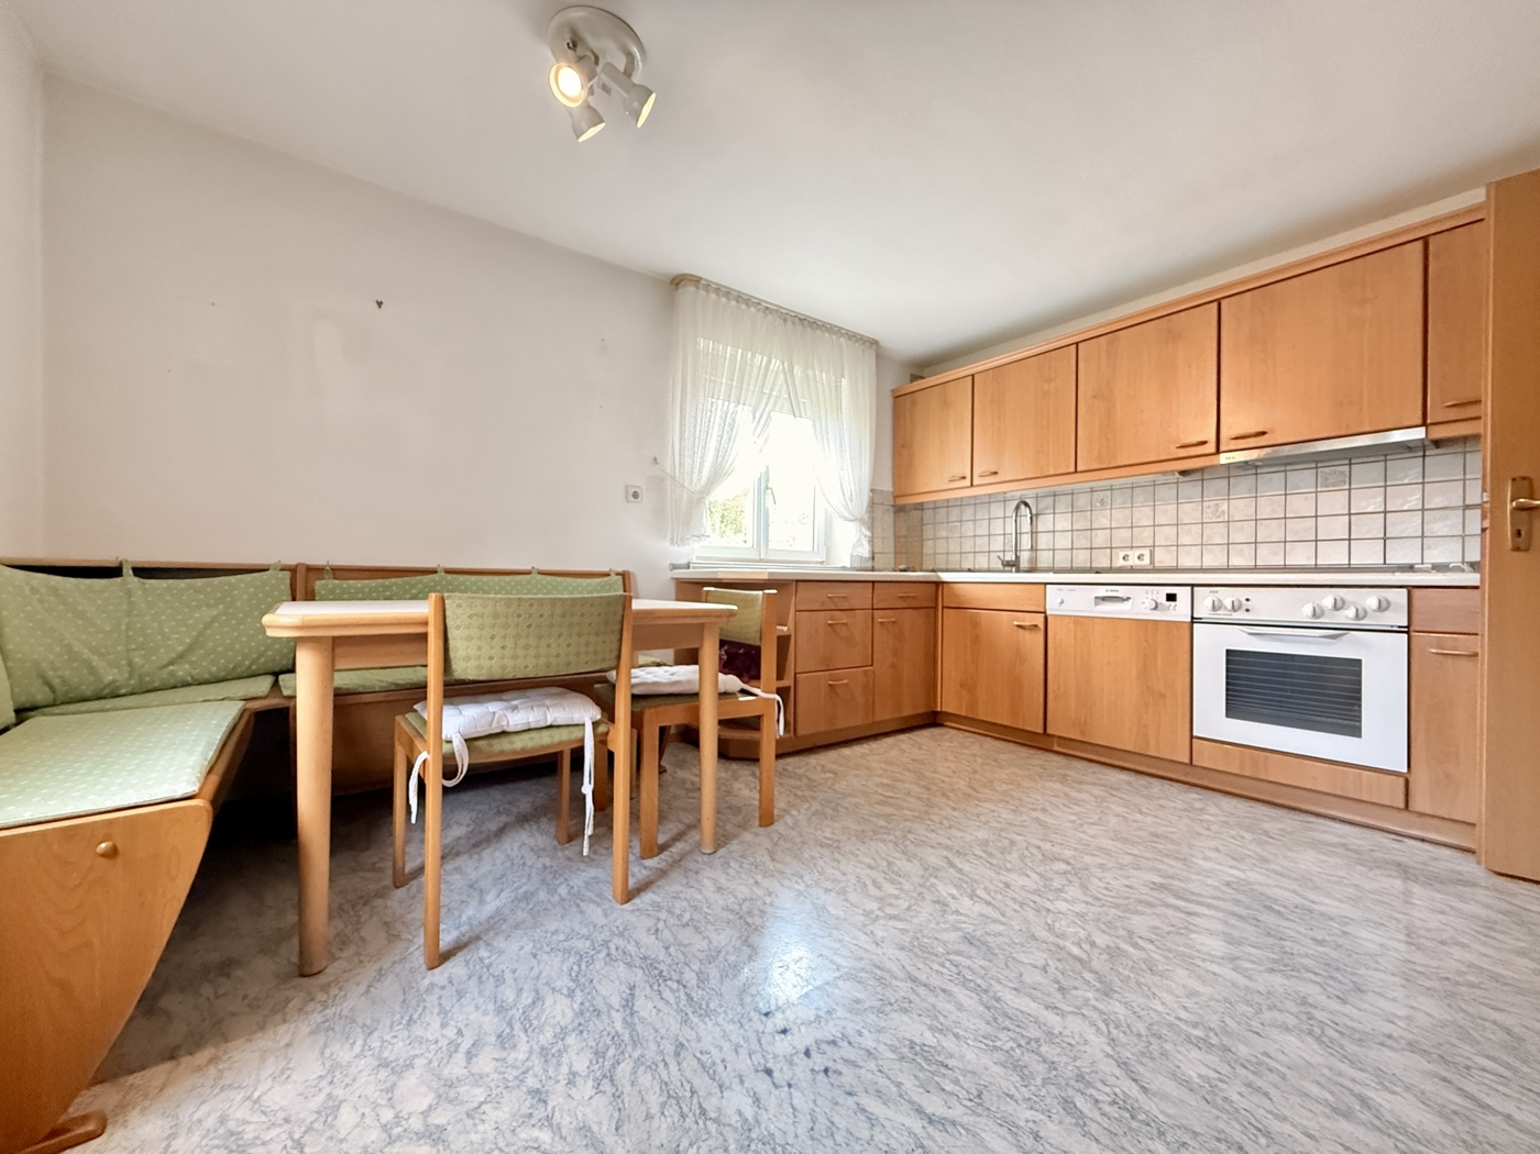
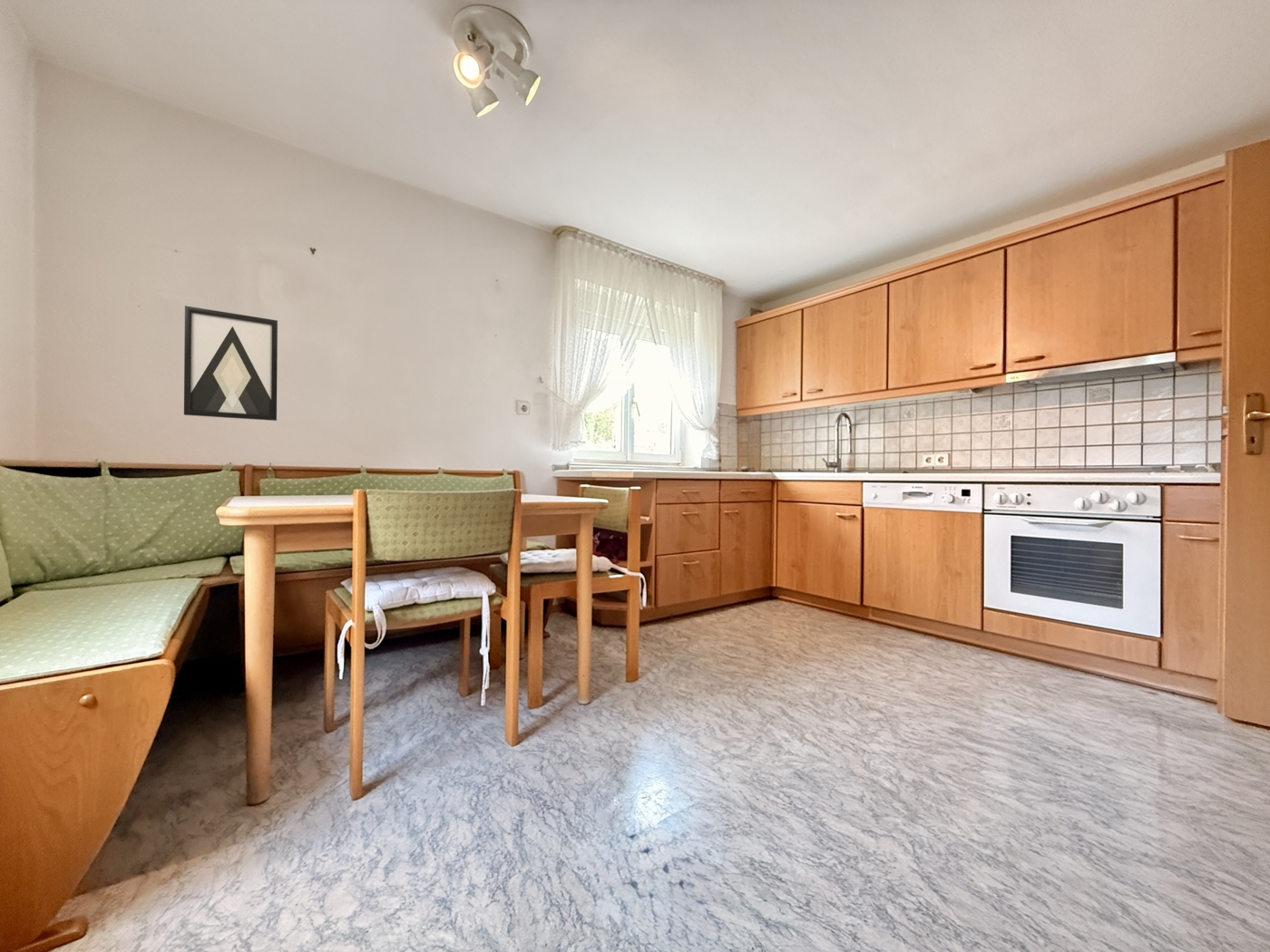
+ wall art (232, 365)
